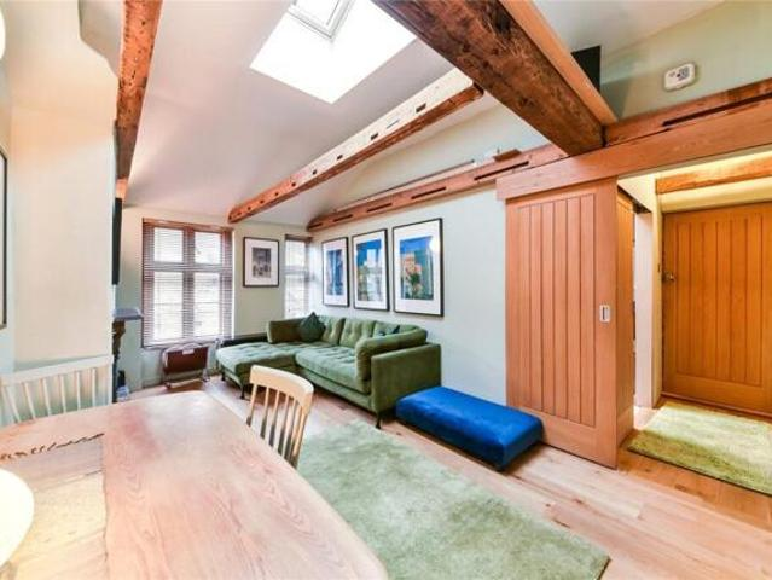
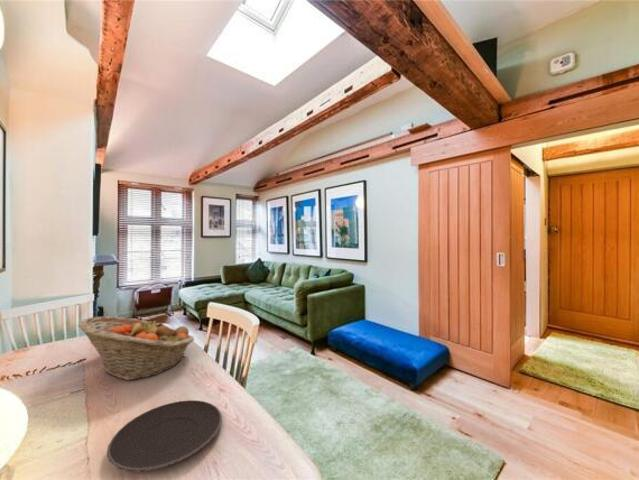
+ fruit basket (139, 339)
+ plate (169, 432)
